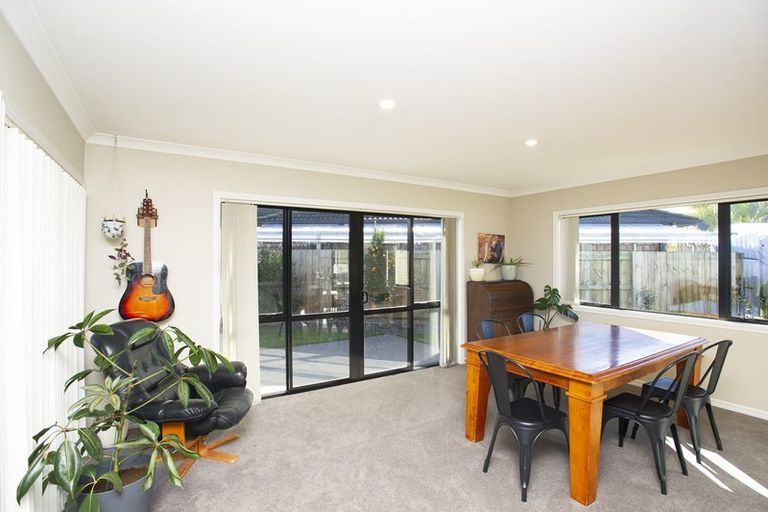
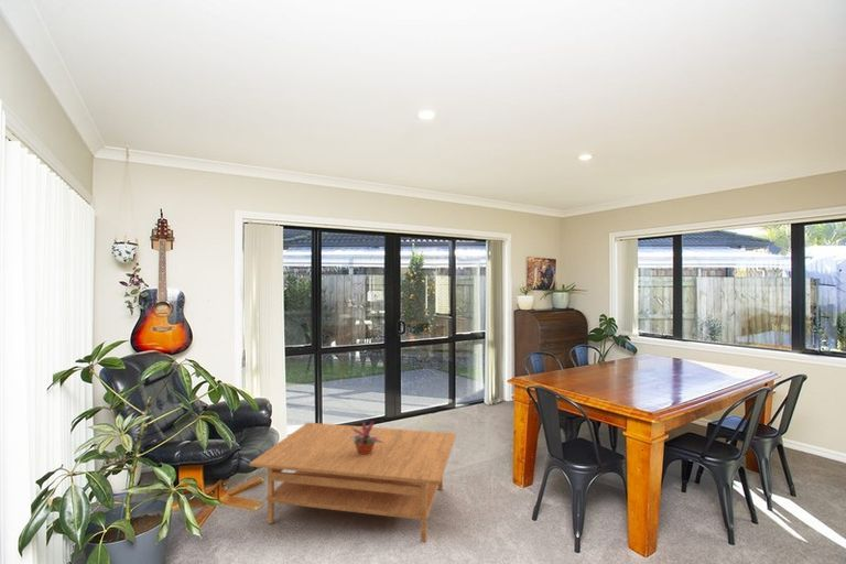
+ potted plant (365, 435)
+ coffee table (361, 475)
